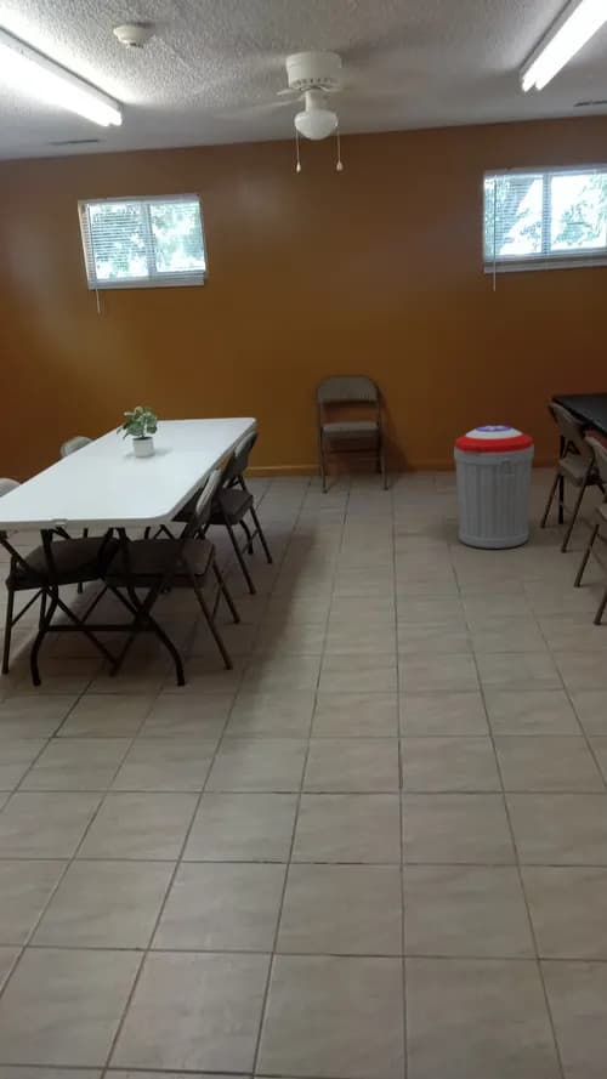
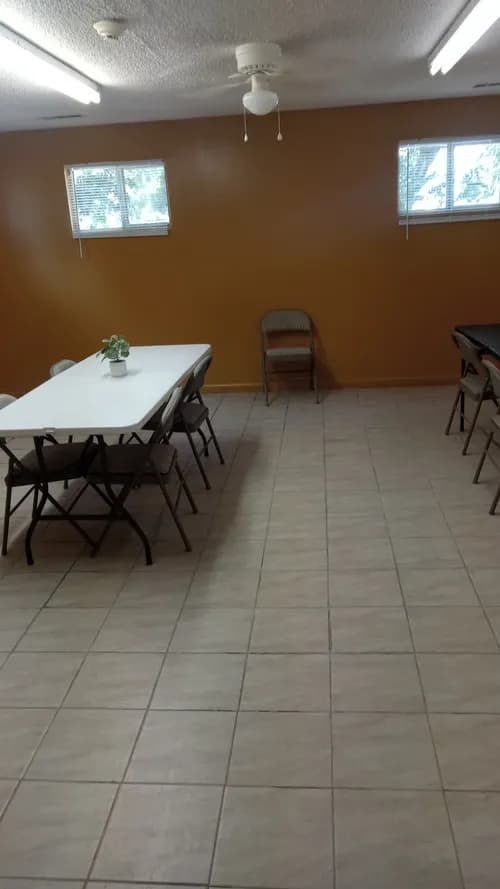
- trash can (493, 484)
